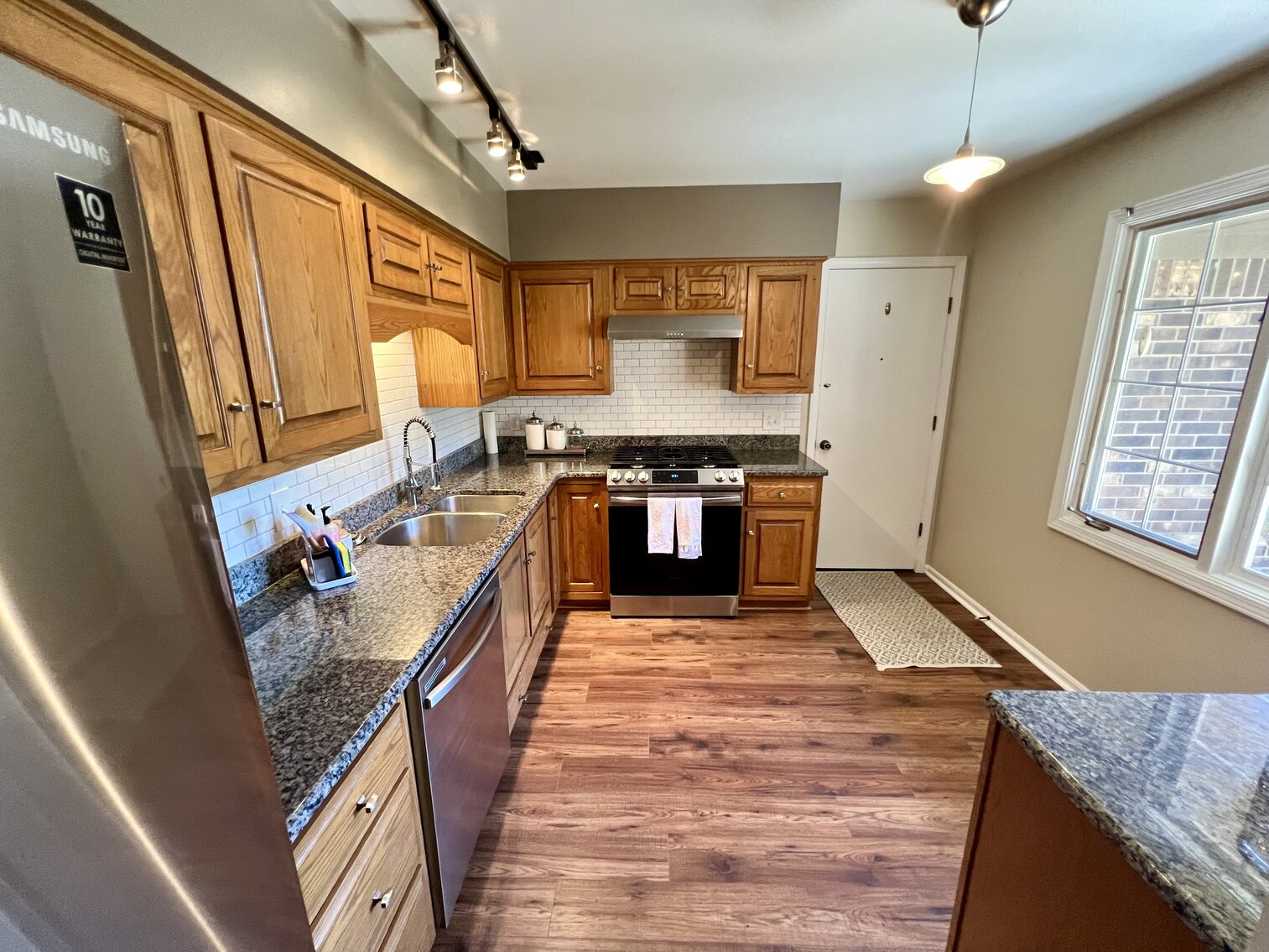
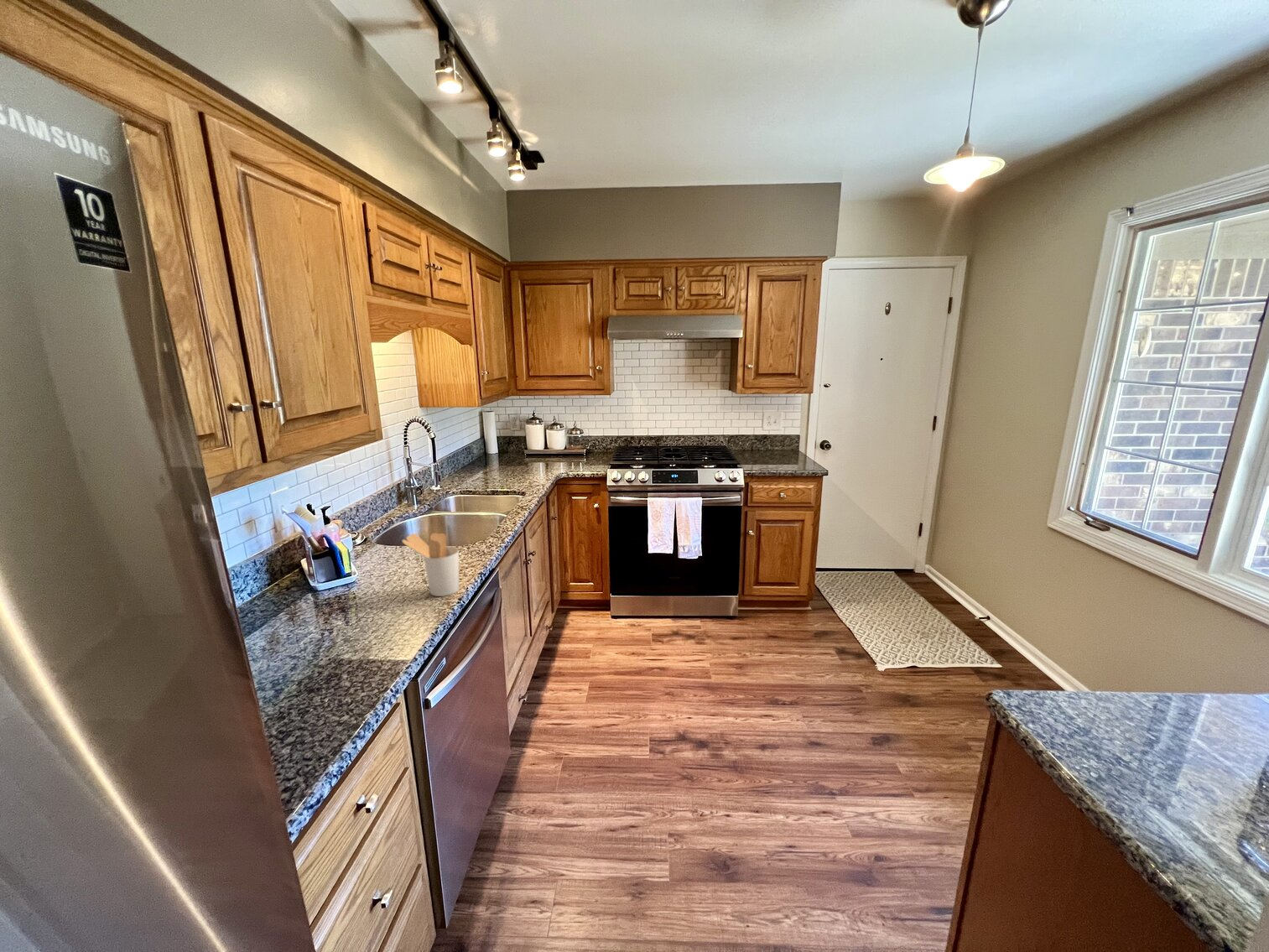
+ utensil holder (433, 562)
